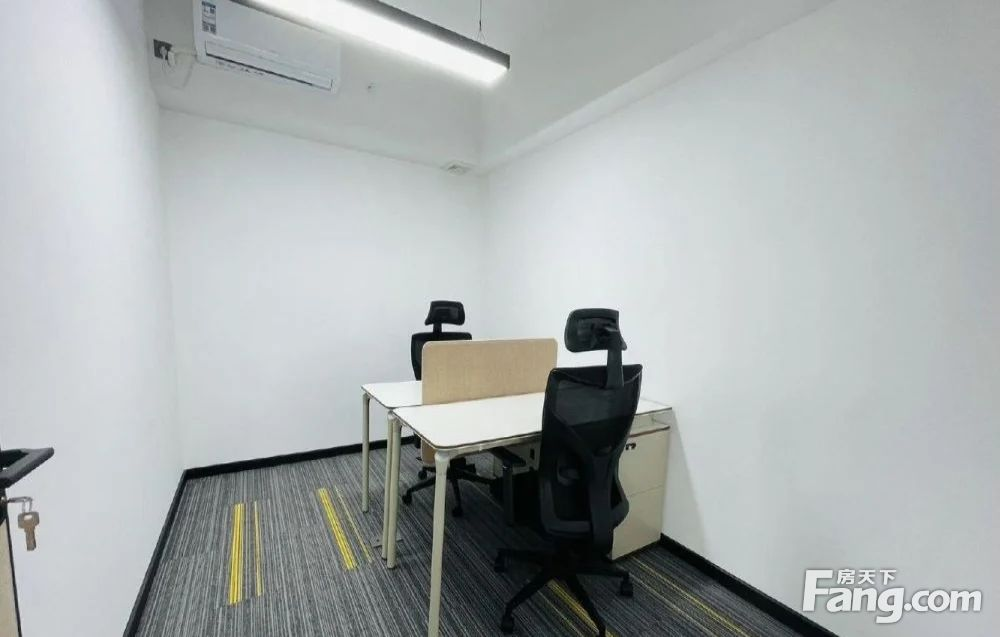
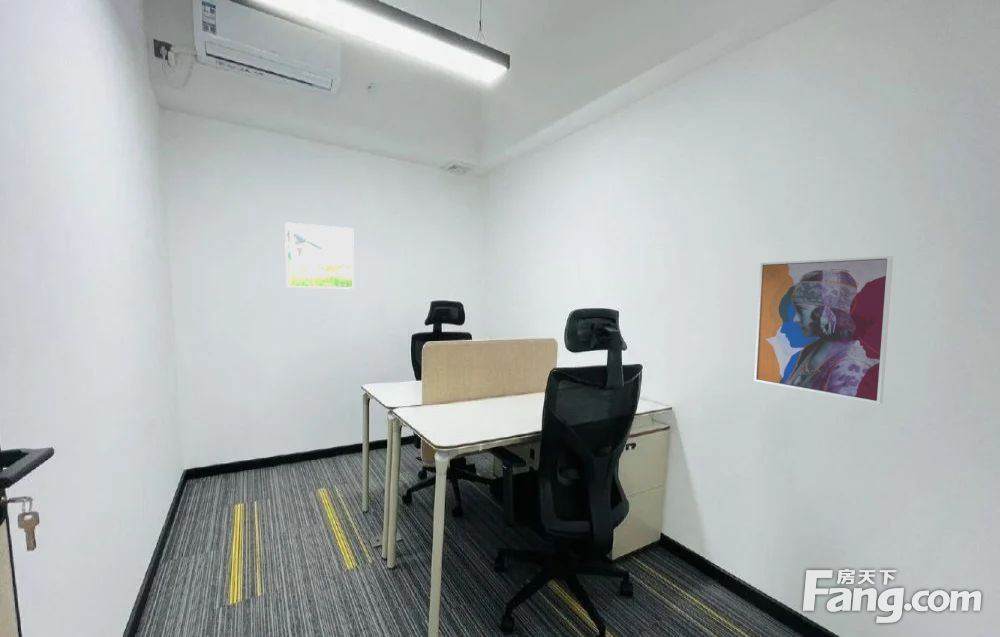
+ wall art (815, 326)
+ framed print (320, 257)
